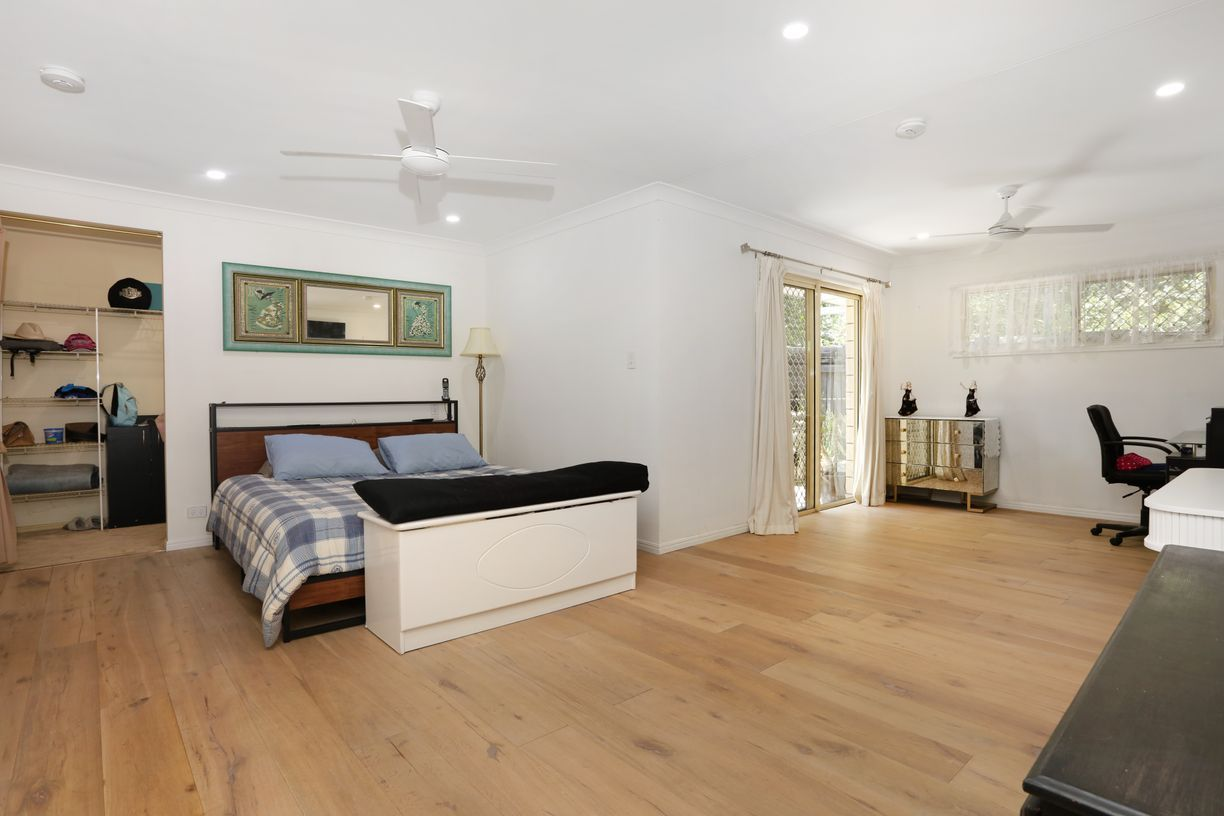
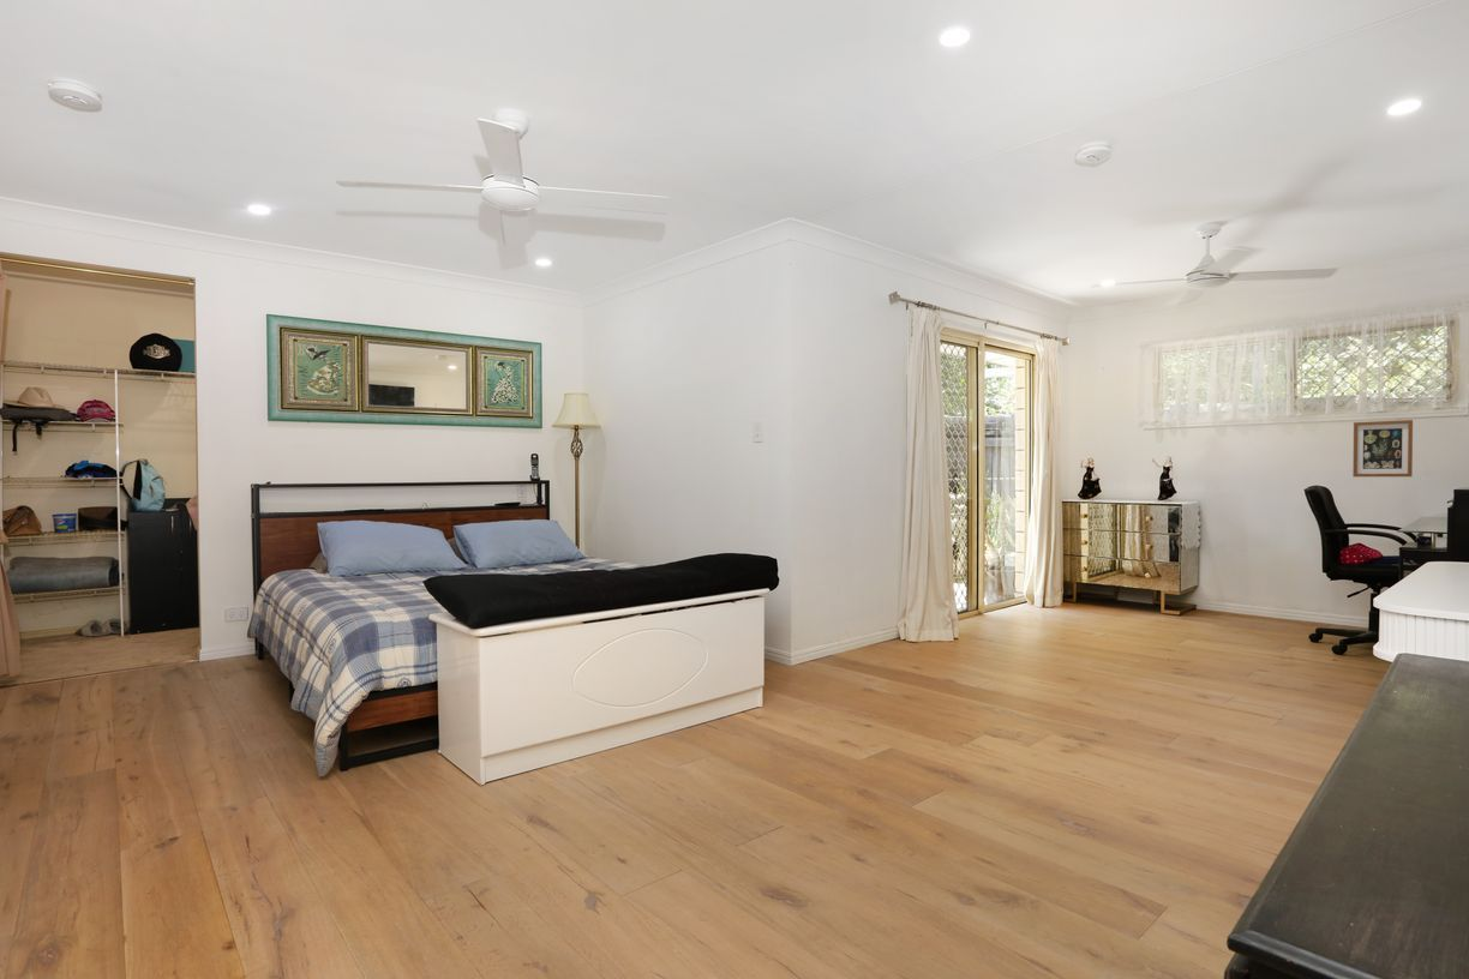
+ wall art (1381, 449)
